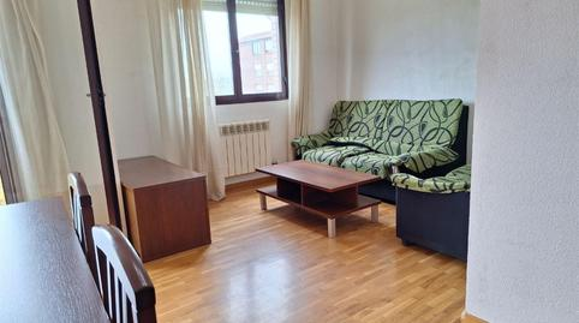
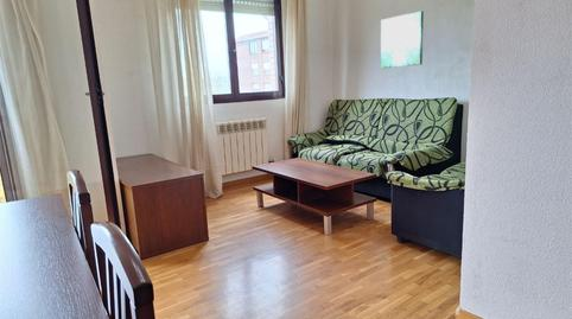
+ wall art (400, 40)
